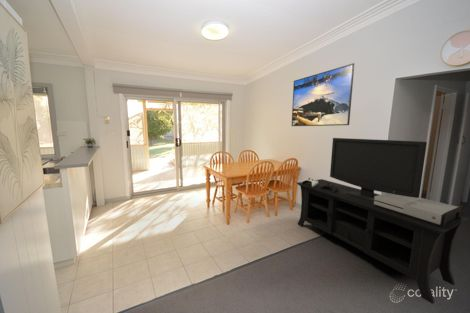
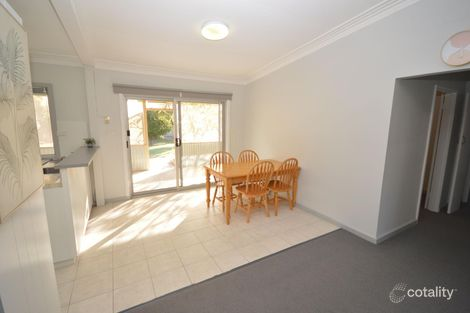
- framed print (317, 100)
- media console (361, 195)
